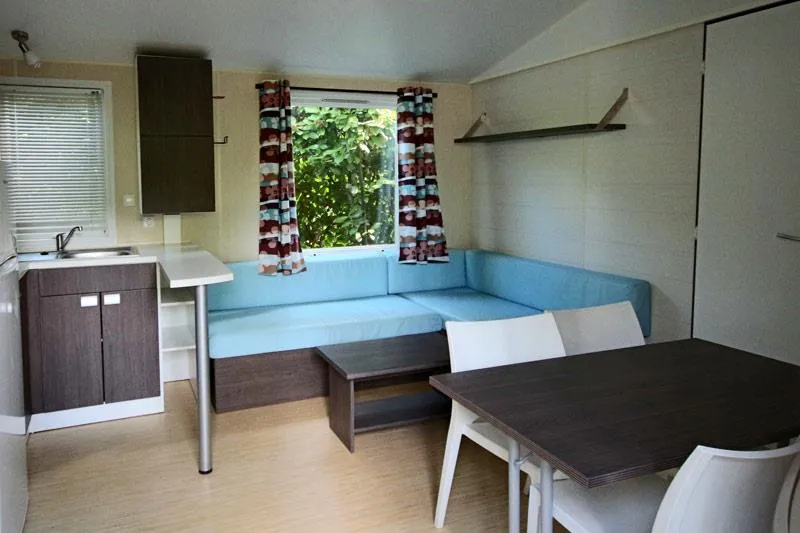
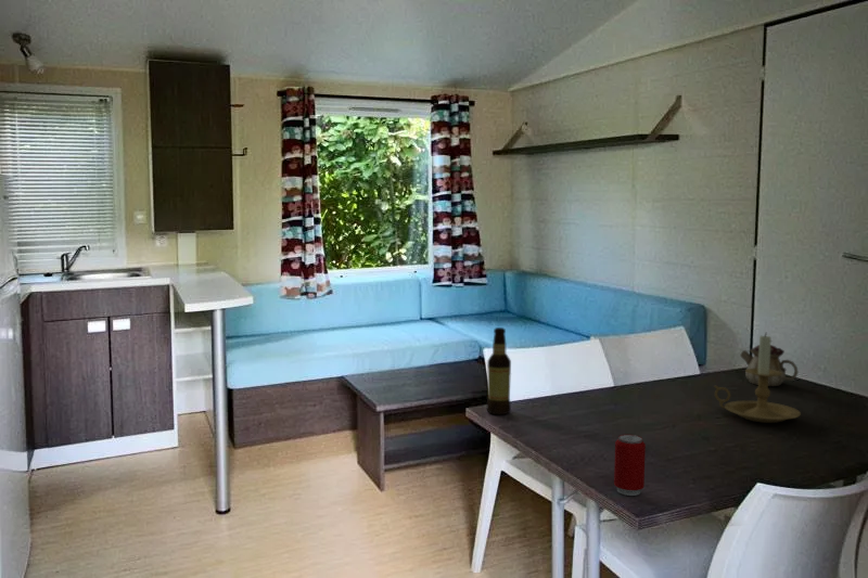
+ candle holder (763, 375)
+ bottle (499, 370)
+ beverage can (629, 464)
+ teapot (769, 361)
